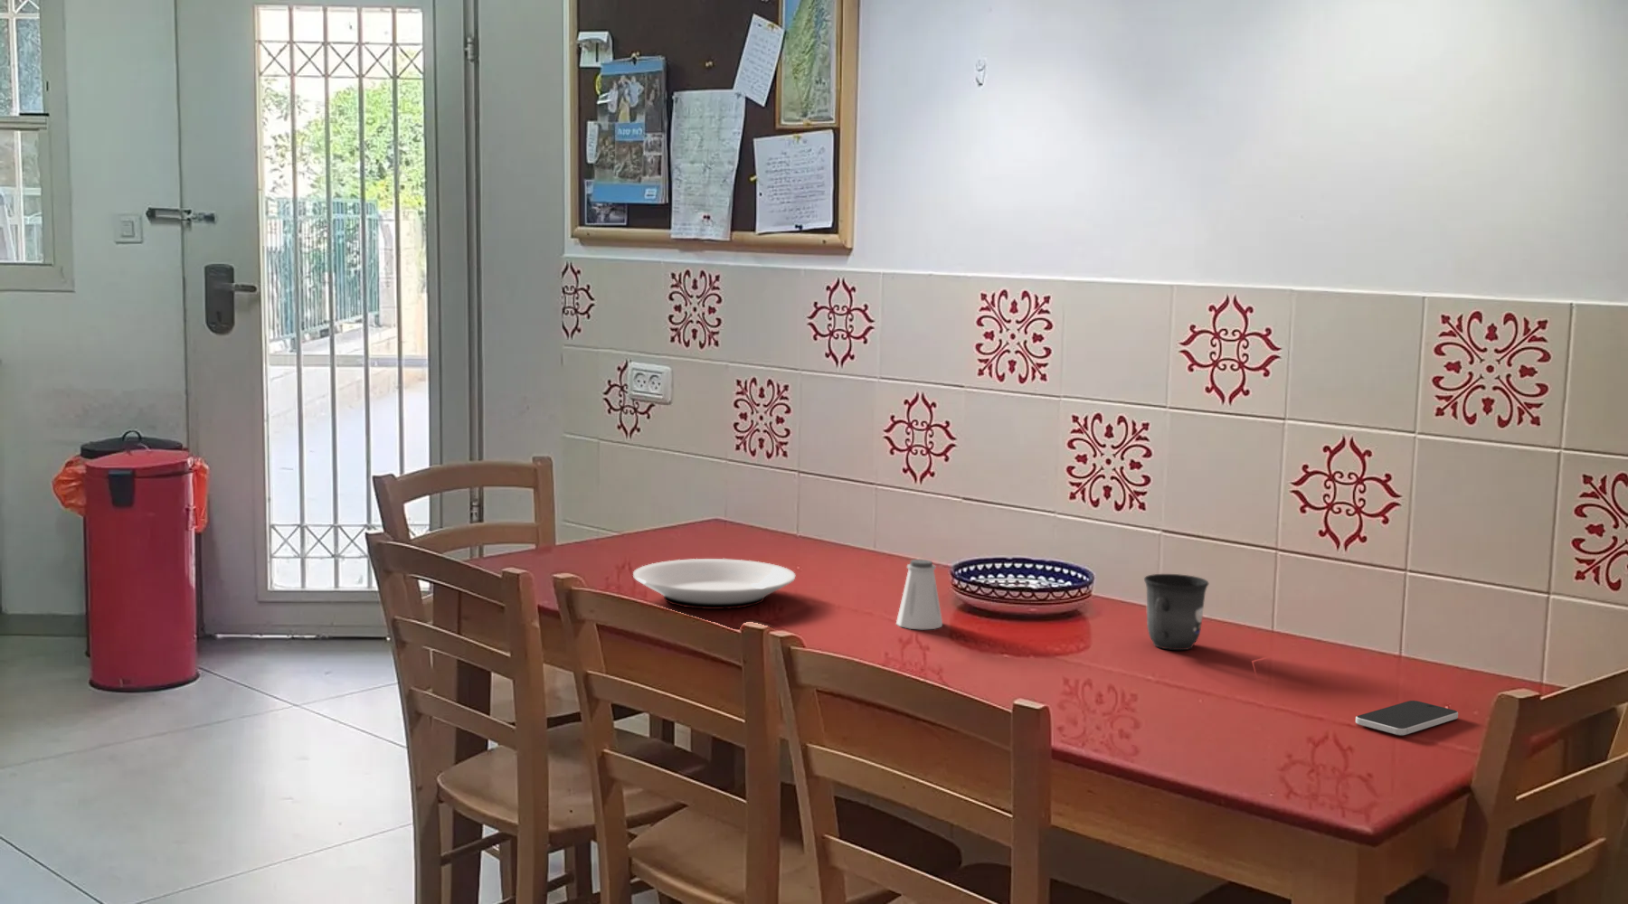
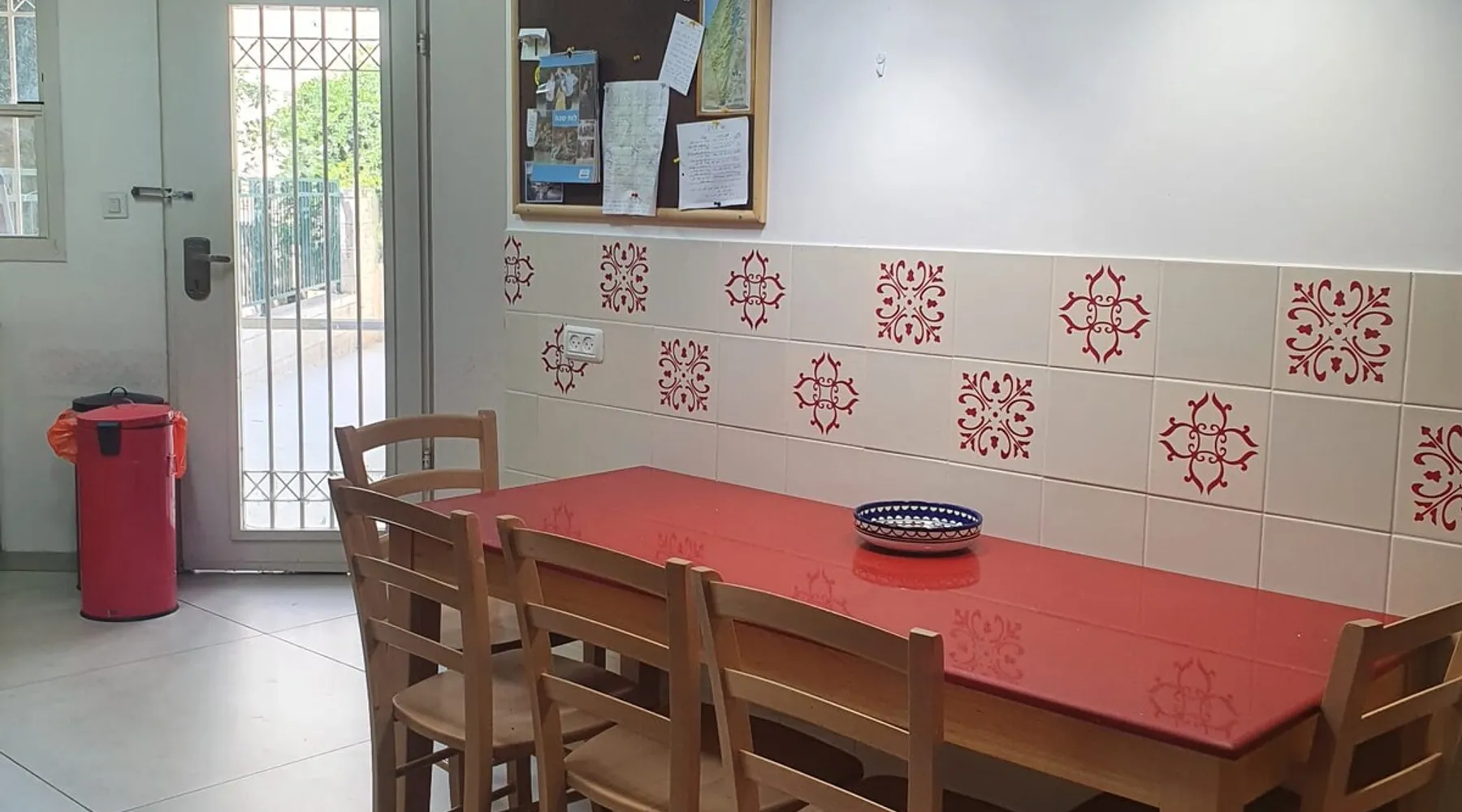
- saltshaker (920, 592)
- plate (714, 586)
- smartphone (1406, 717)
- mug (1170, 613)
